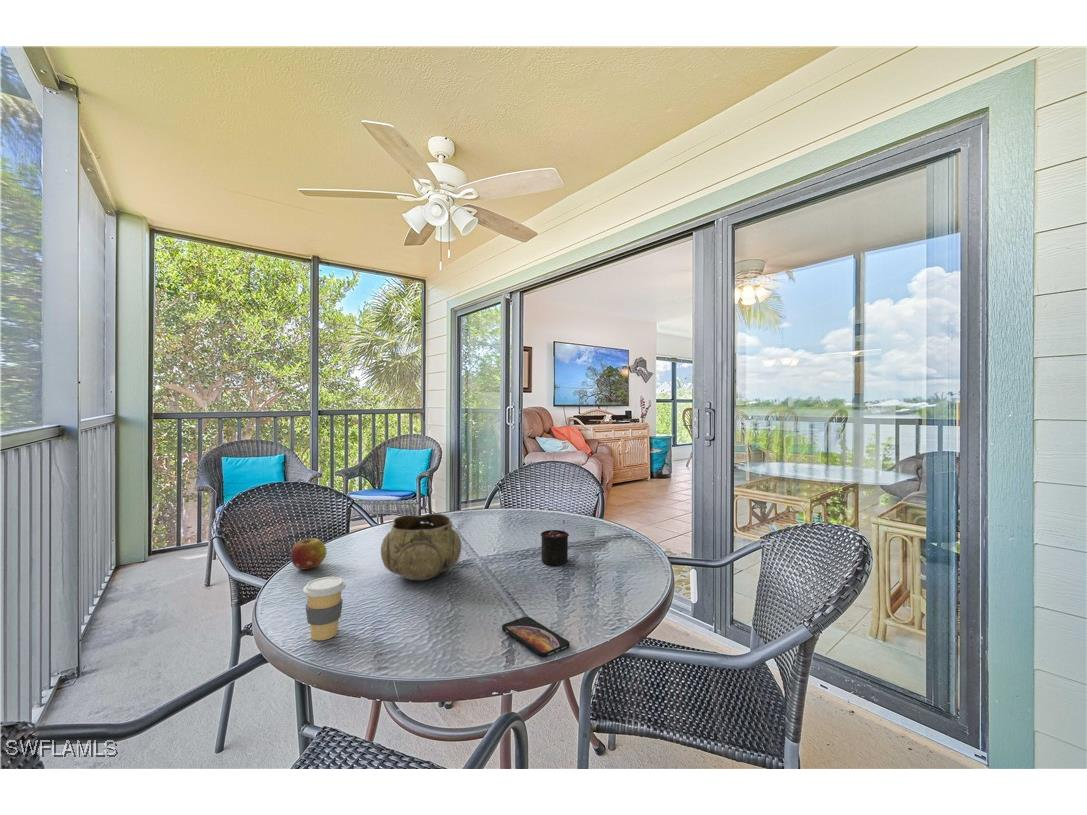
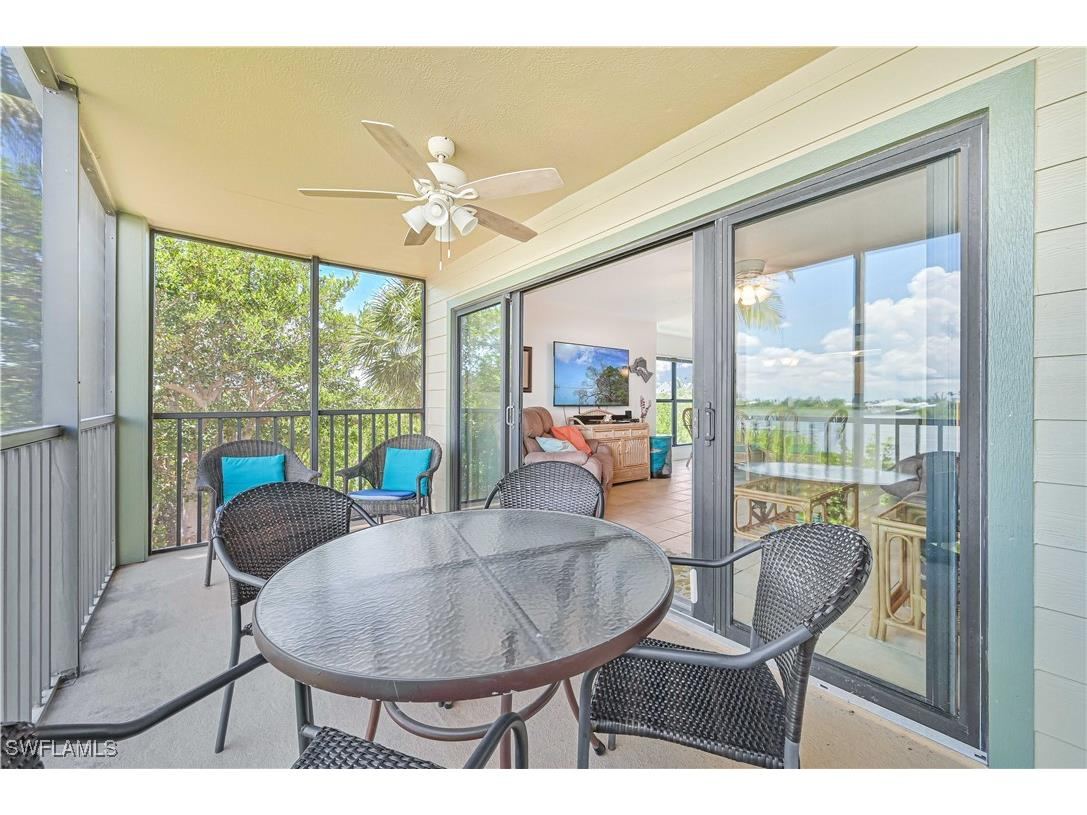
- smartphone (534, 635)
- decorative bowl (421, 547)
- candle (554, 540)
- coffee cup (324, 608)
- fruit (308, 553)
